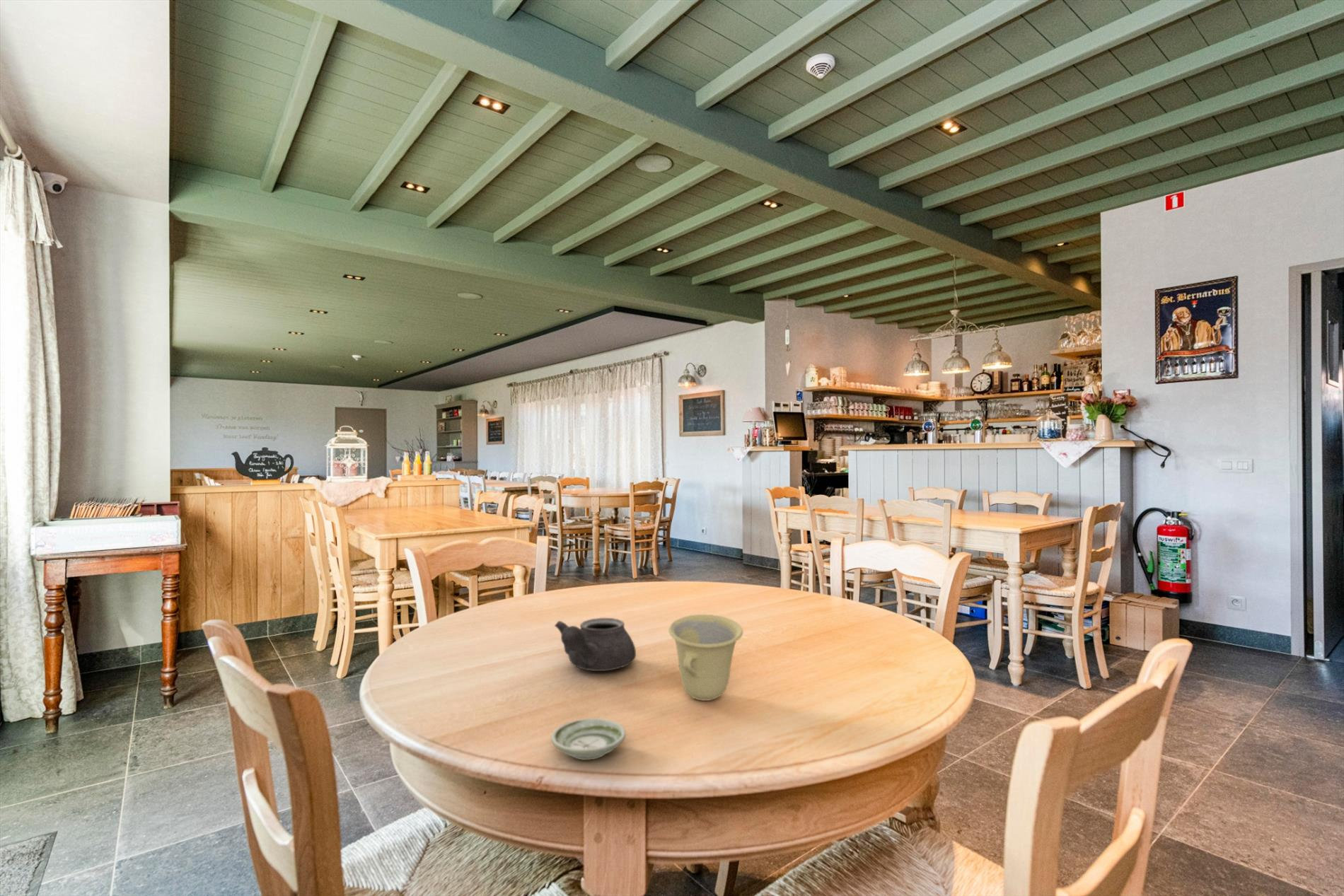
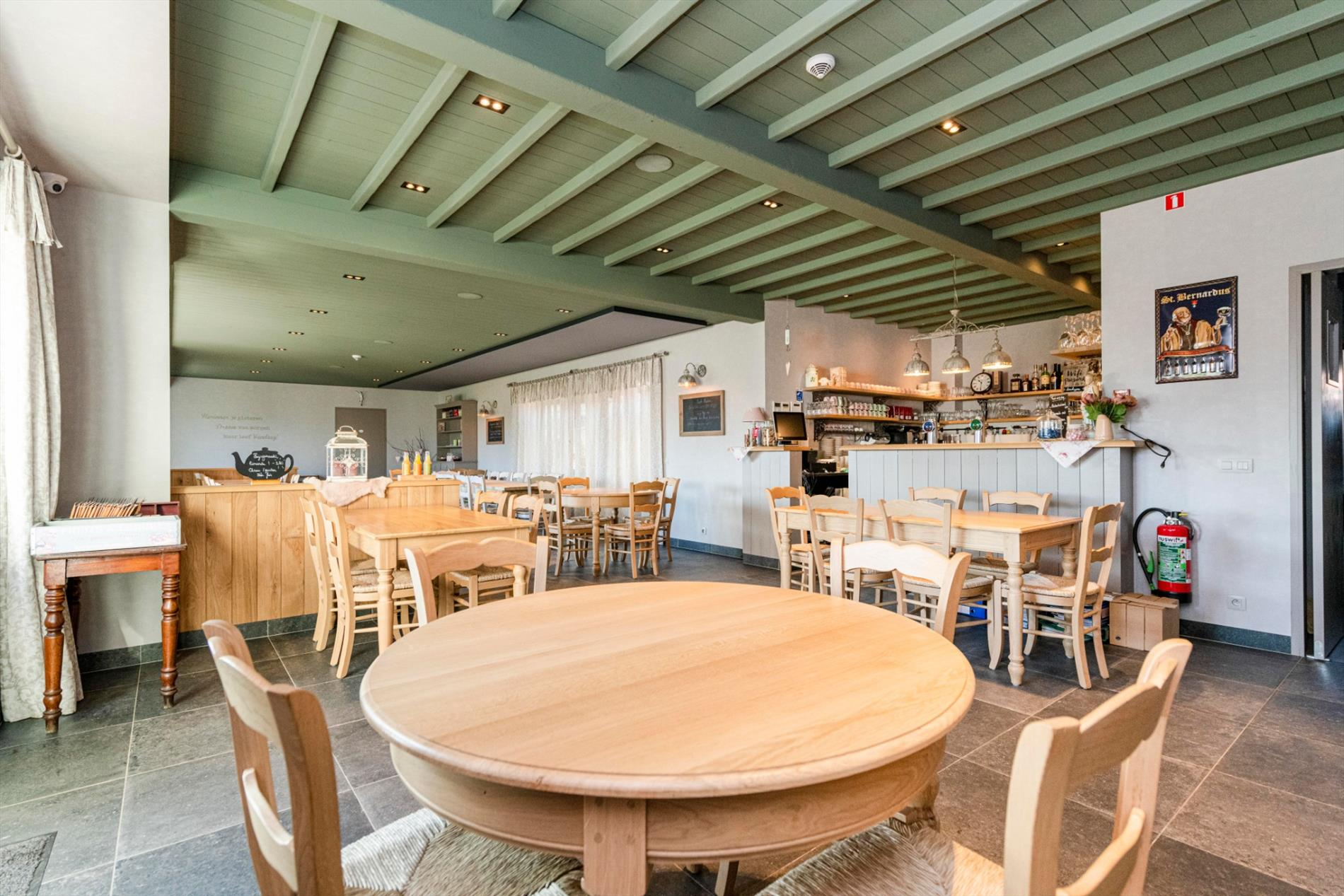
- teapot (589, 642)
- cup (706, 661)
- saucer (589, 741)
